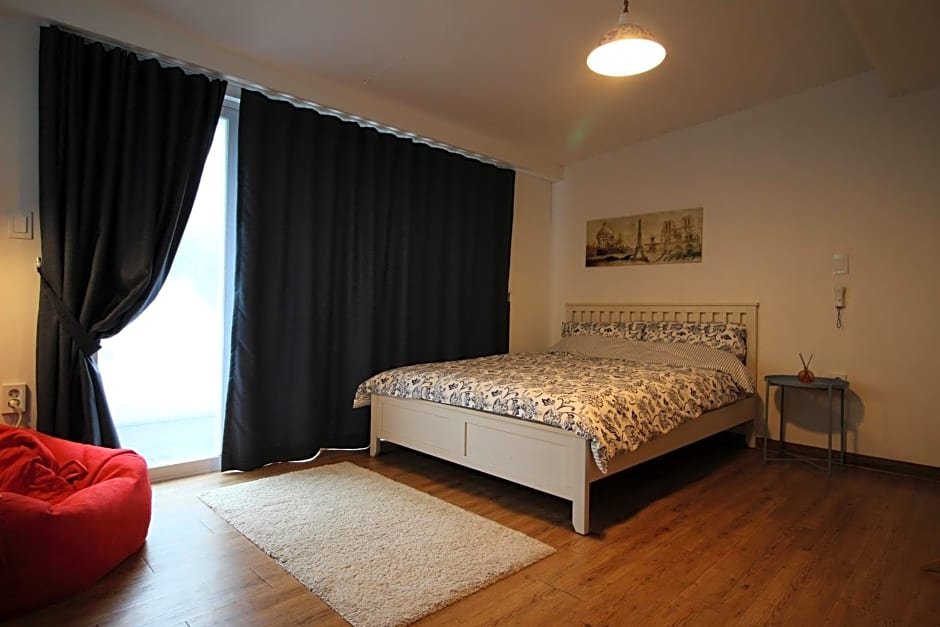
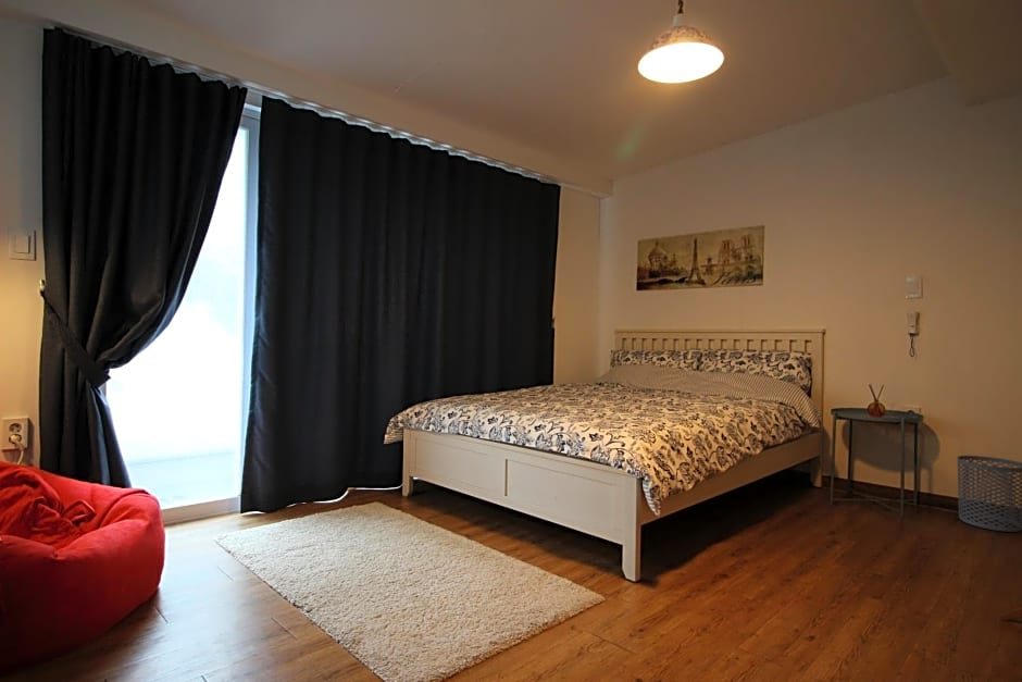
+ waste bin (990, 493)
